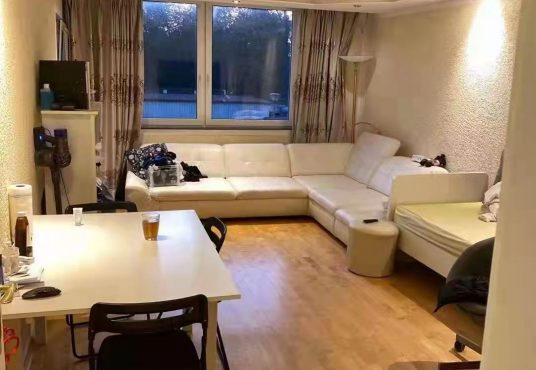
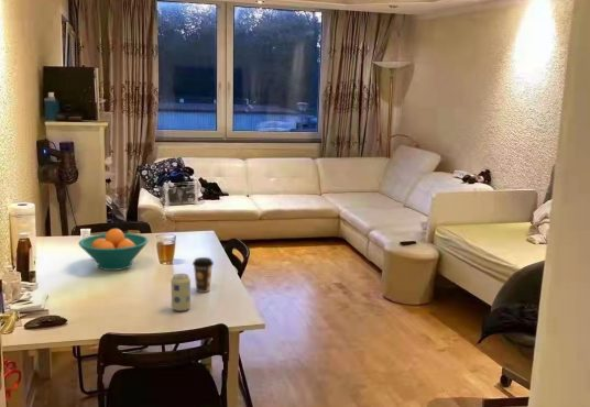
+ coffee cup (203, 275)
+ beverage can (181, 292)
+ fruit bowl (113, 248)
